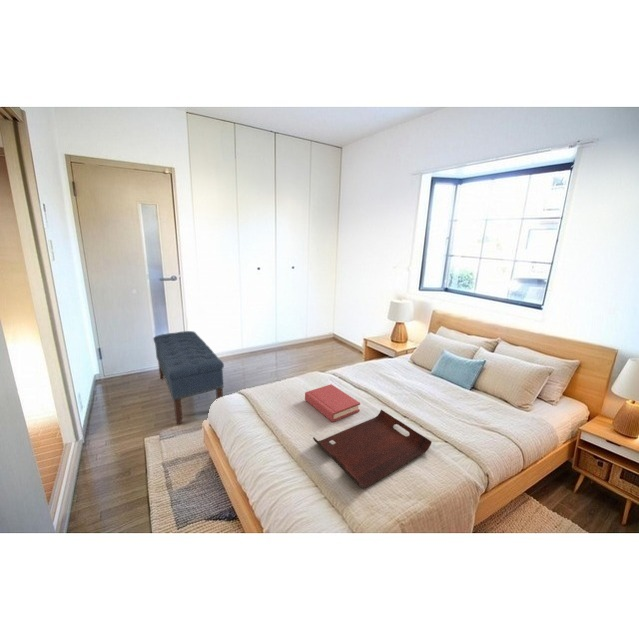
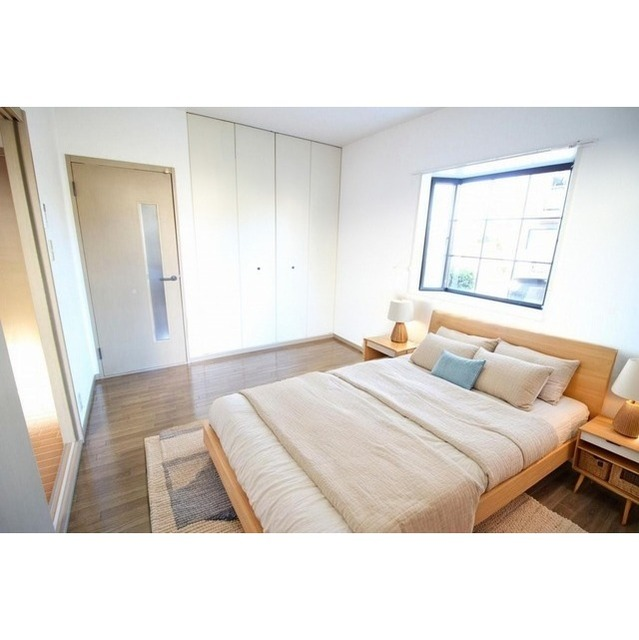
- bench (186, 369)
- hardback book (331, 401)
- serving tray (371, 443)
